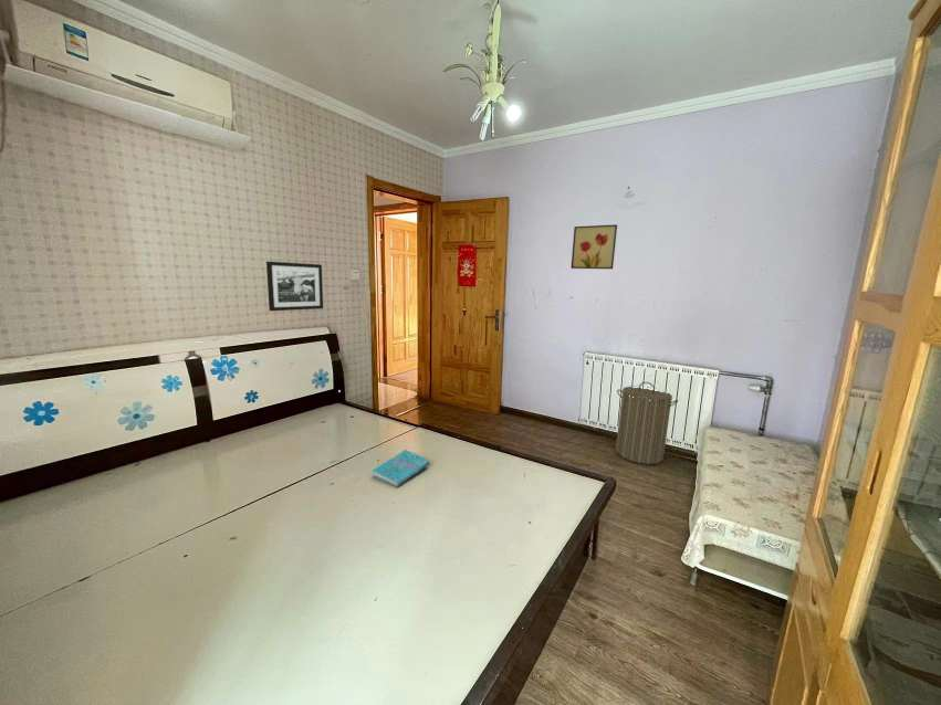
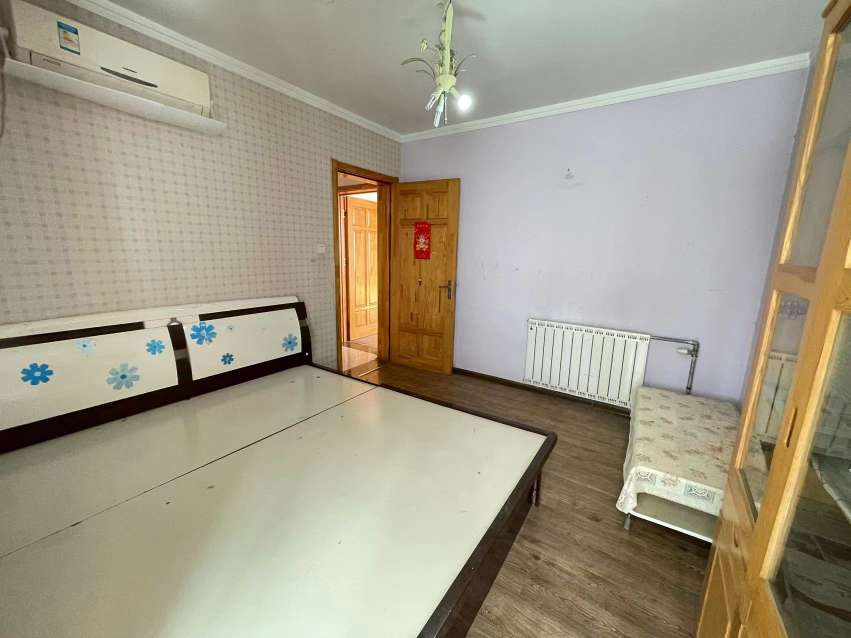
- laundry hamper (642, 419)
- picture frame (296, 286)
- wall art (593, 248)
- cover (401, 466)
